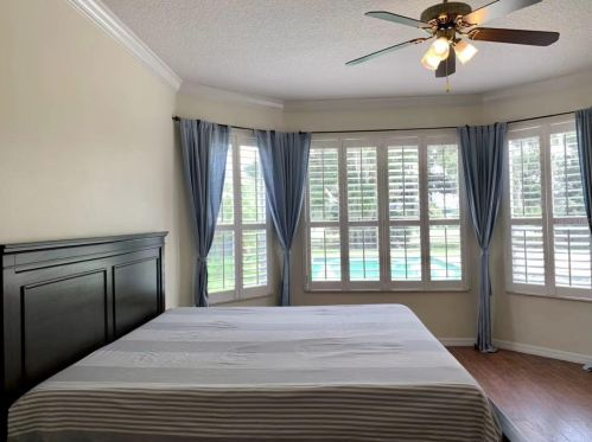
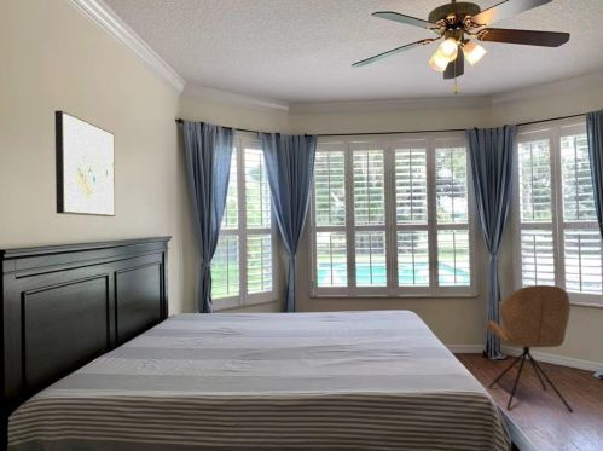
+ chair (528, 340)
+ wall art (88, 169)
